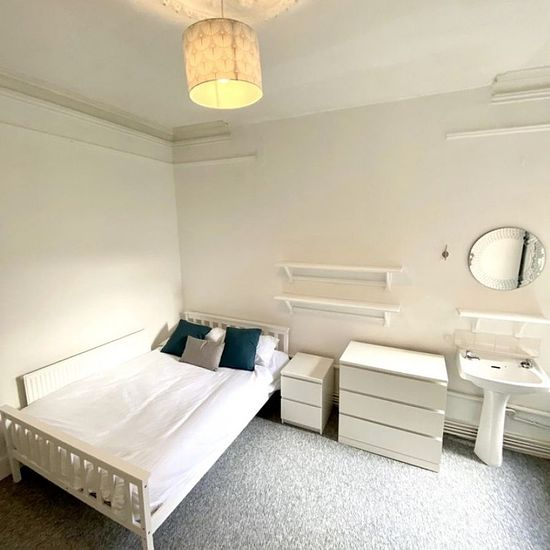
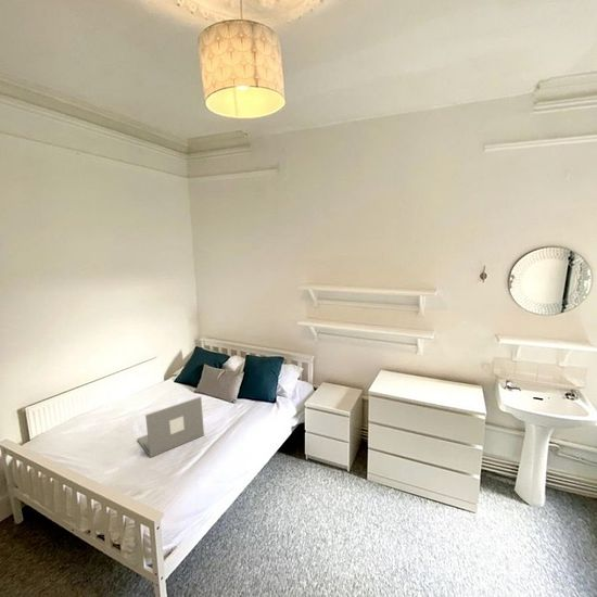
+ laptop (168, 418)
